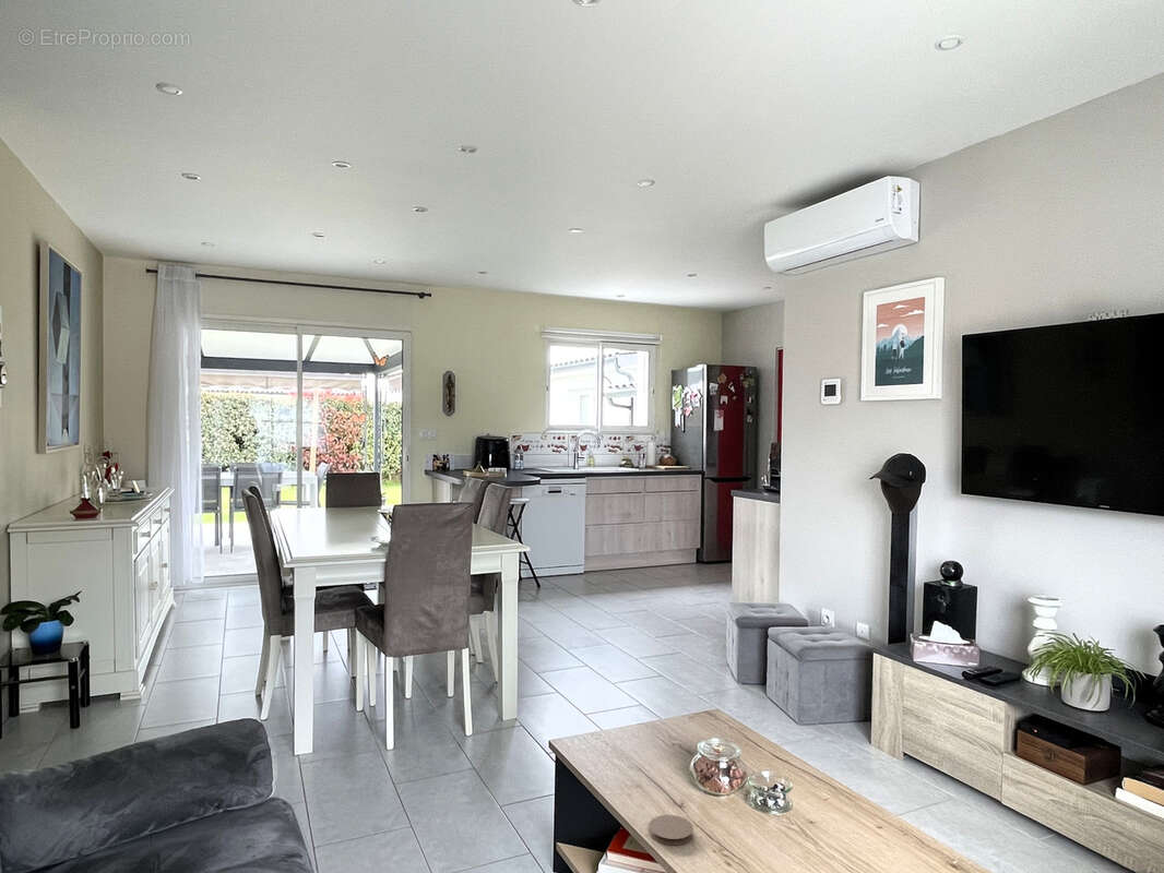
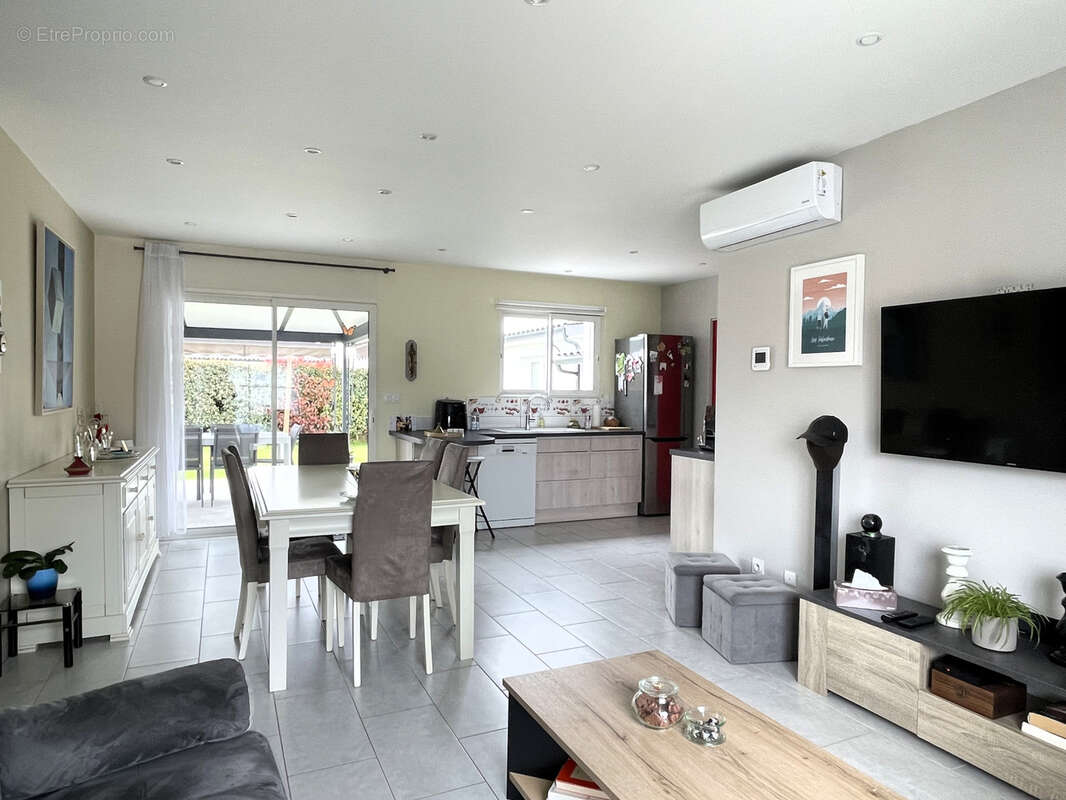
- coaster (670, 829)
